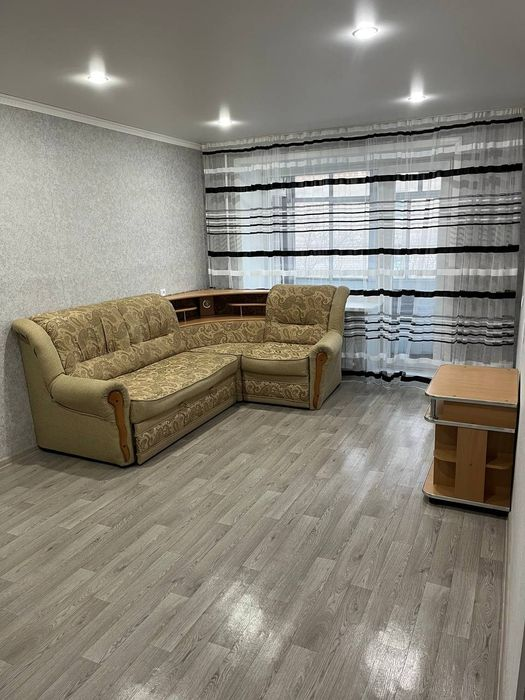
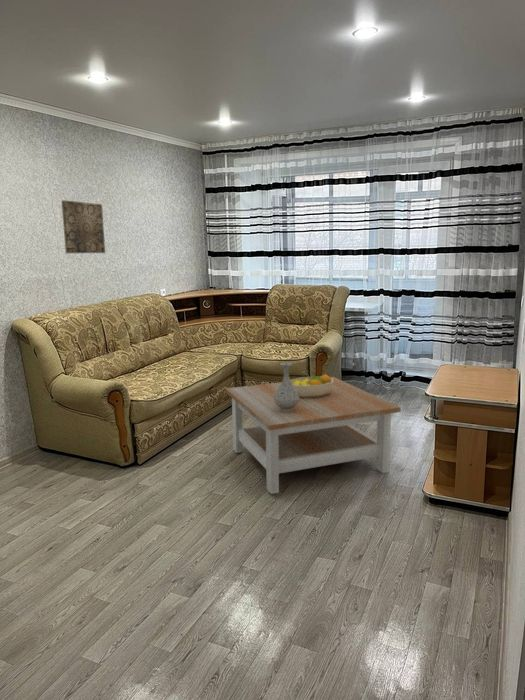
+ vase (286, 386)
+ coffee table (306, 429)
+ wall art (84, 228)
+ fruit bowl (310, 384)
